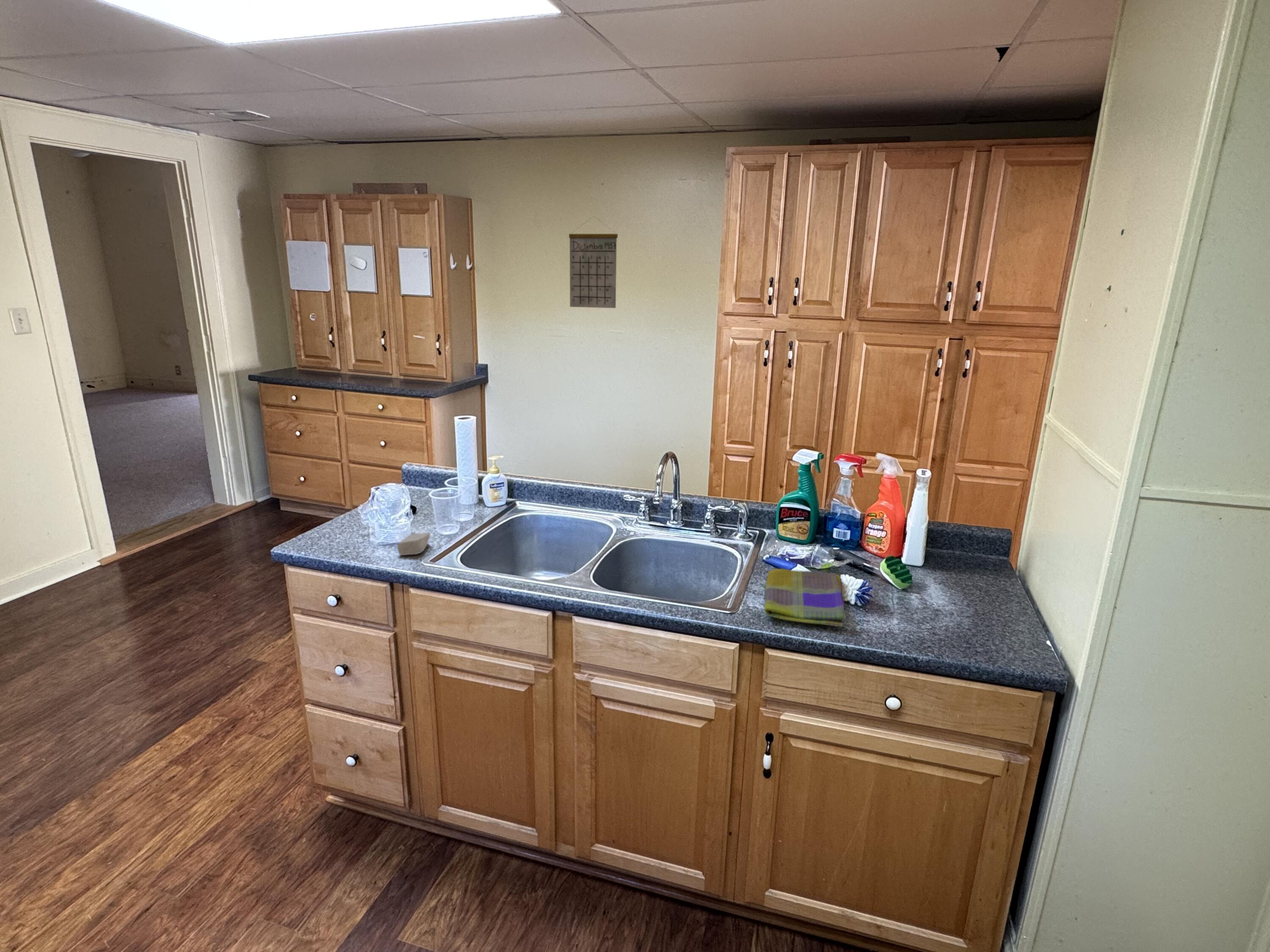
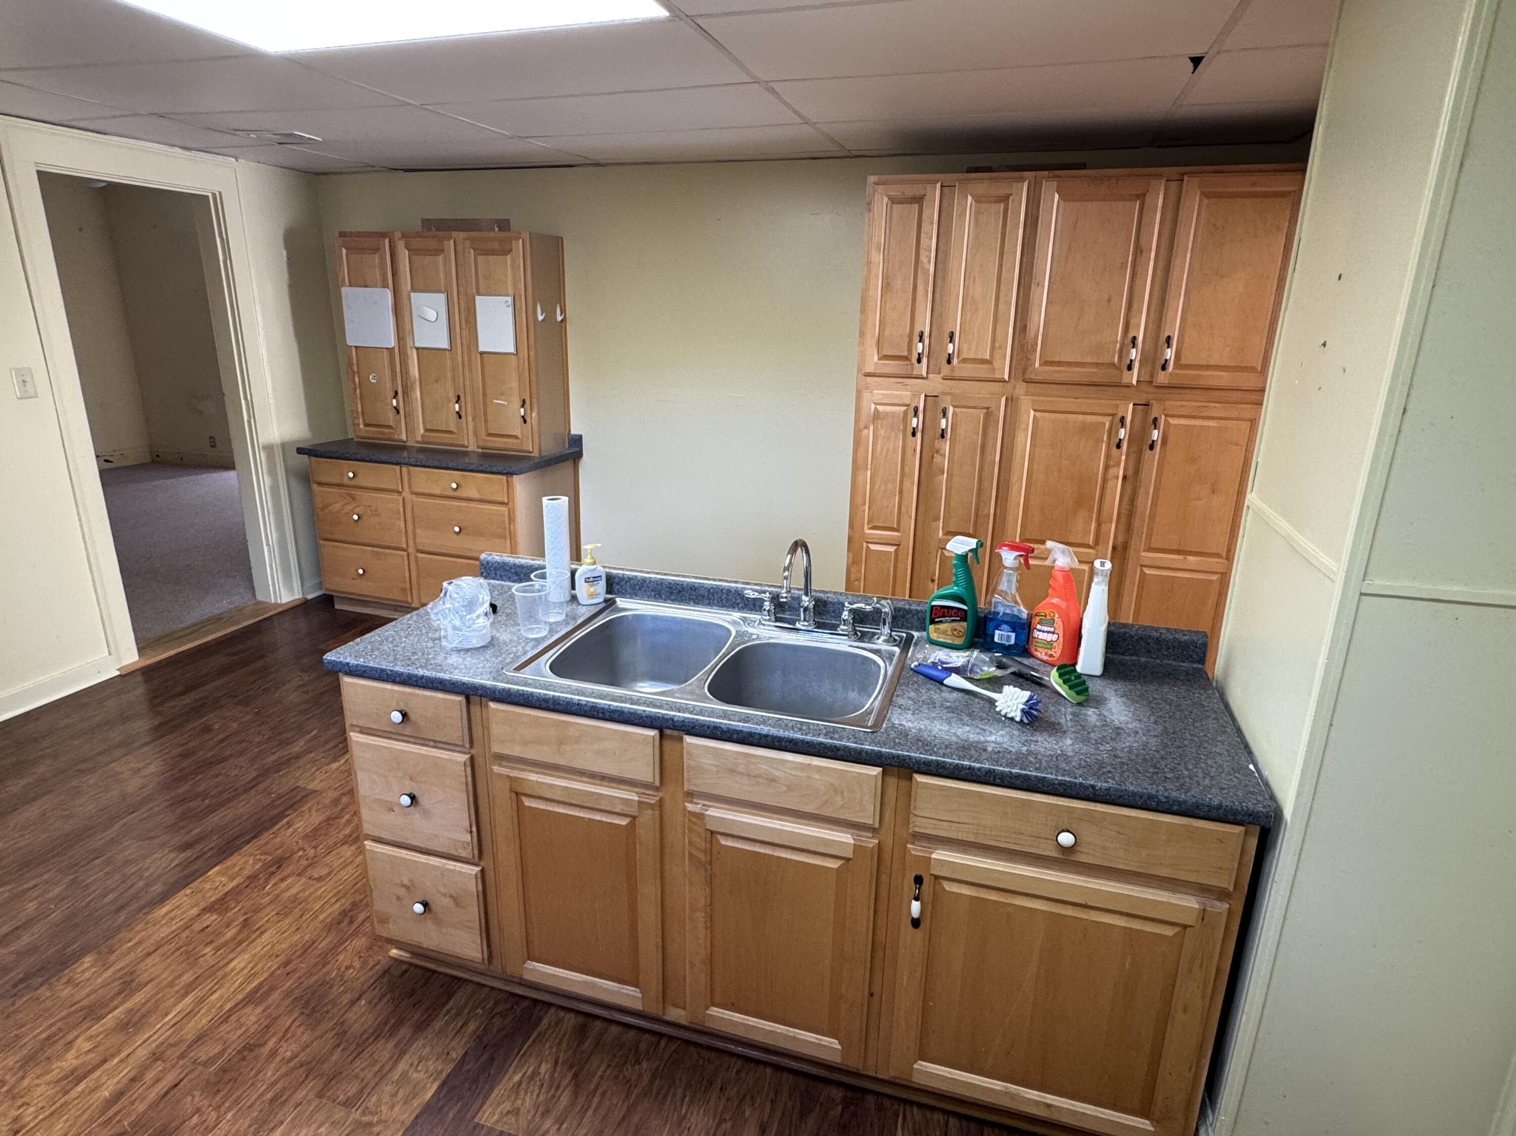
- soap bar (415, 542)
- dish towel (804, 594)
- calendar (593, 262)
